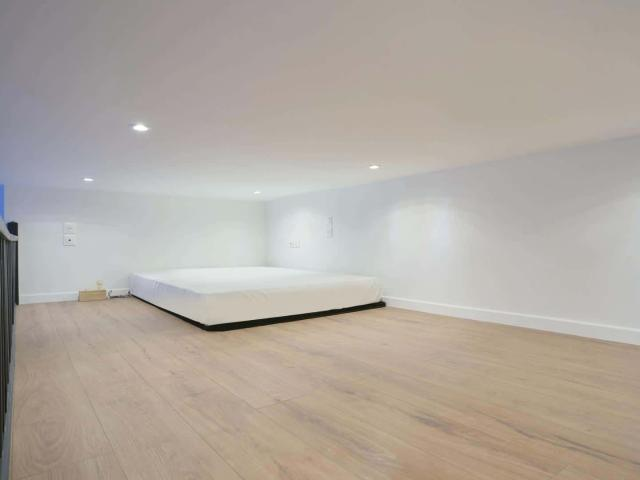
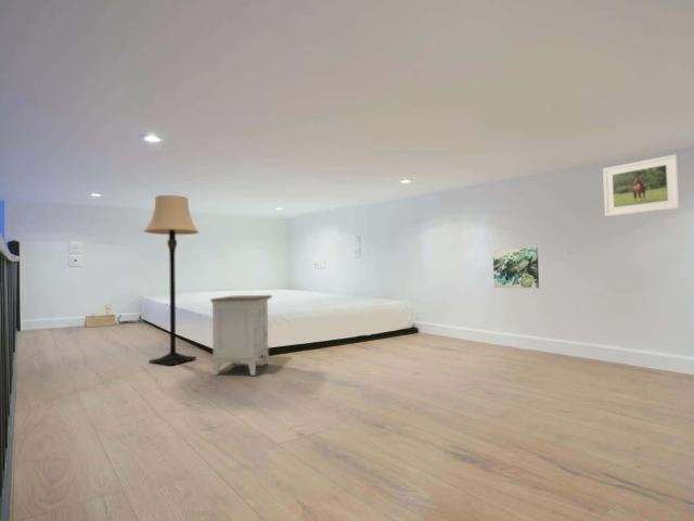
+ wall art (515, 268)
+ nightstand (244, 332)
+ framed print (639, 187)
+ lamp (172, 278)
